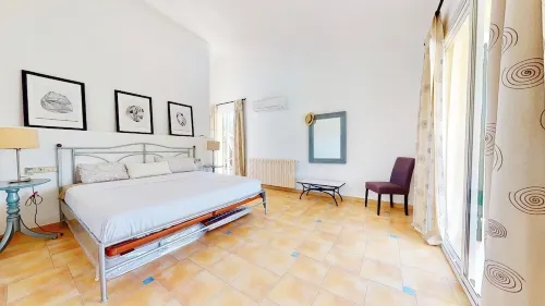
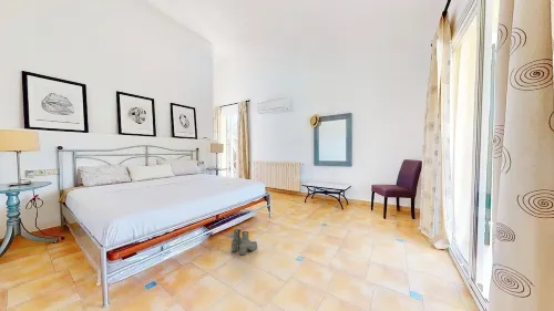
+ boots (244, 239)
